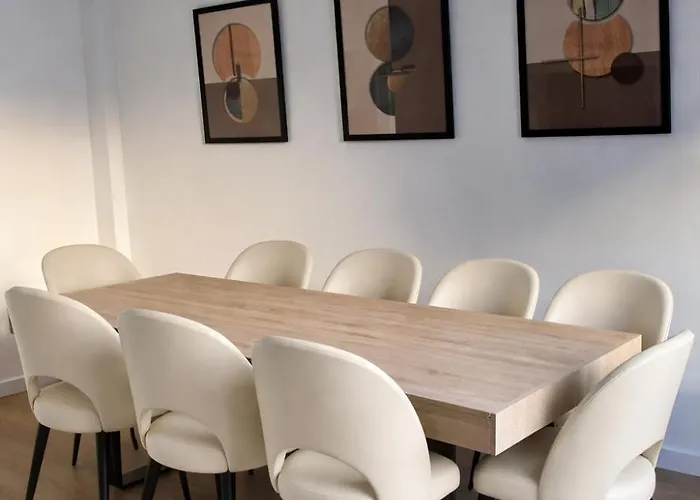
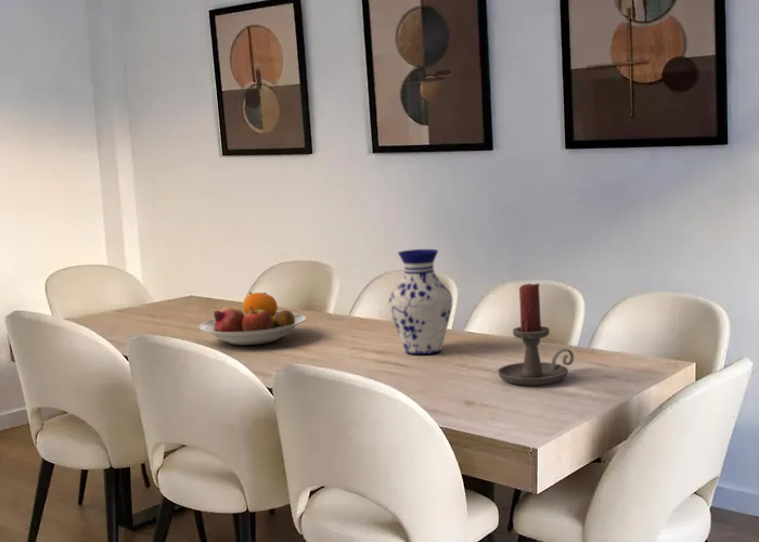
+ vase (421, 301)
+ fruit bowl (252, 317)
+ candle holder (538, 328)
